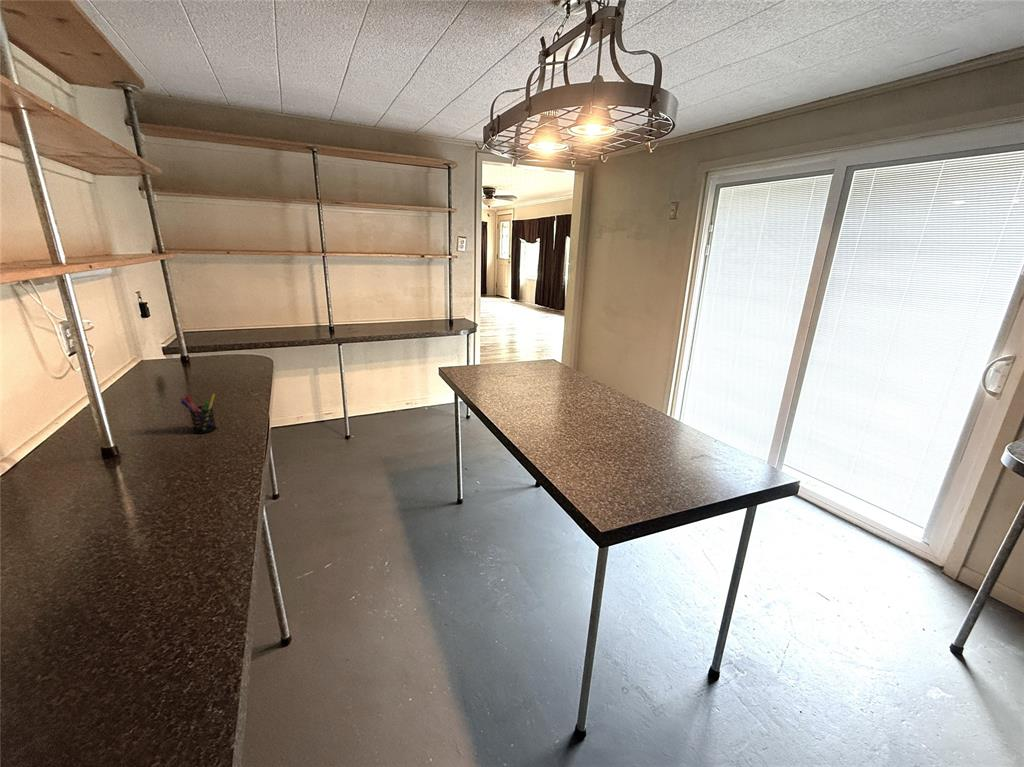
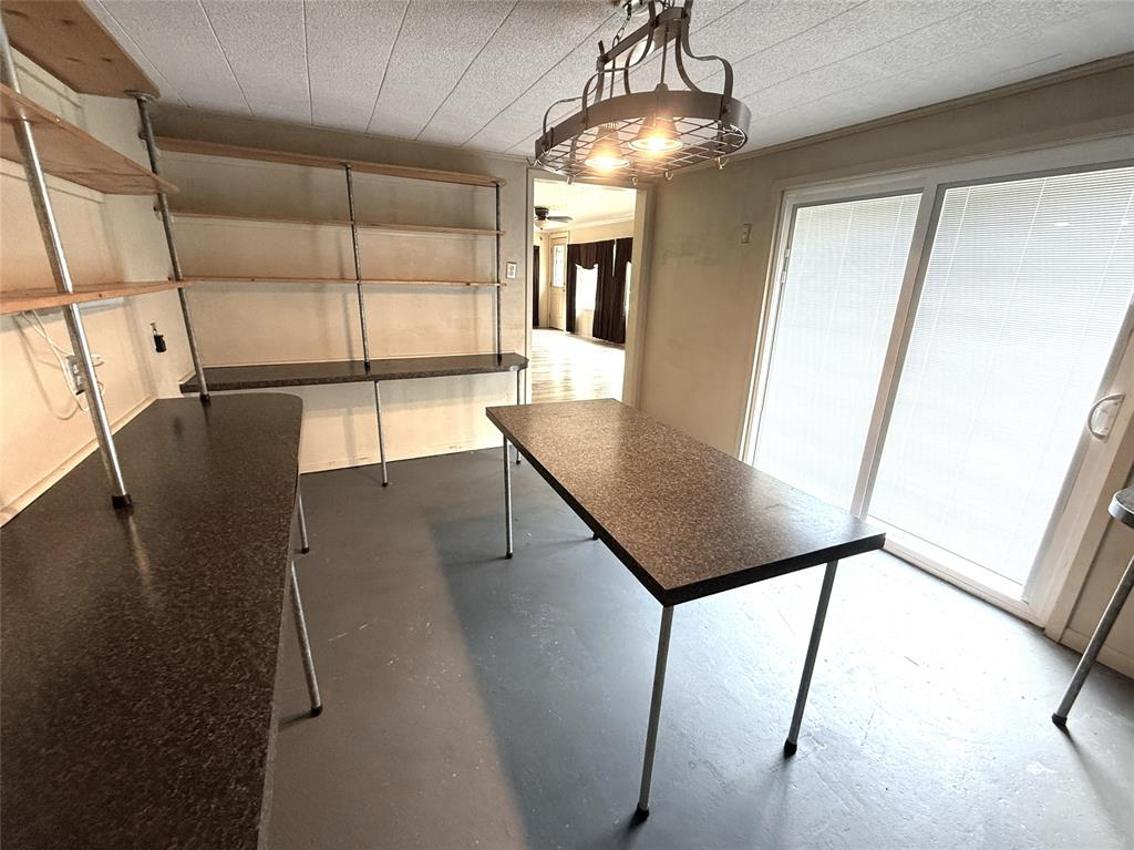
- pen holder (201, 412)
